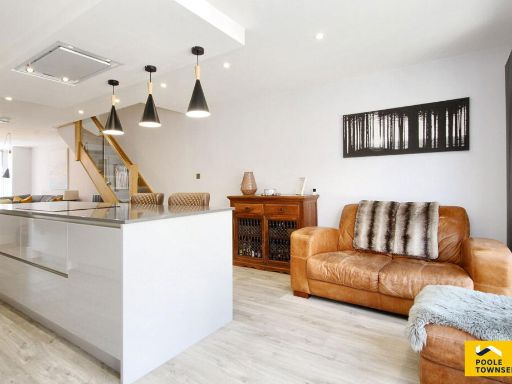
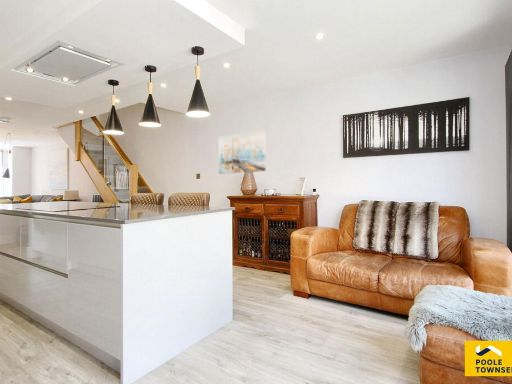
+ wall art (240, 153)
